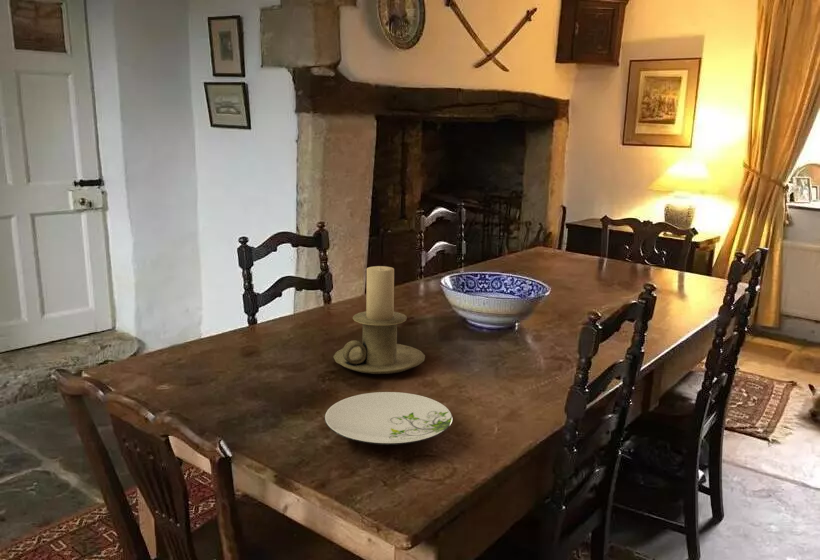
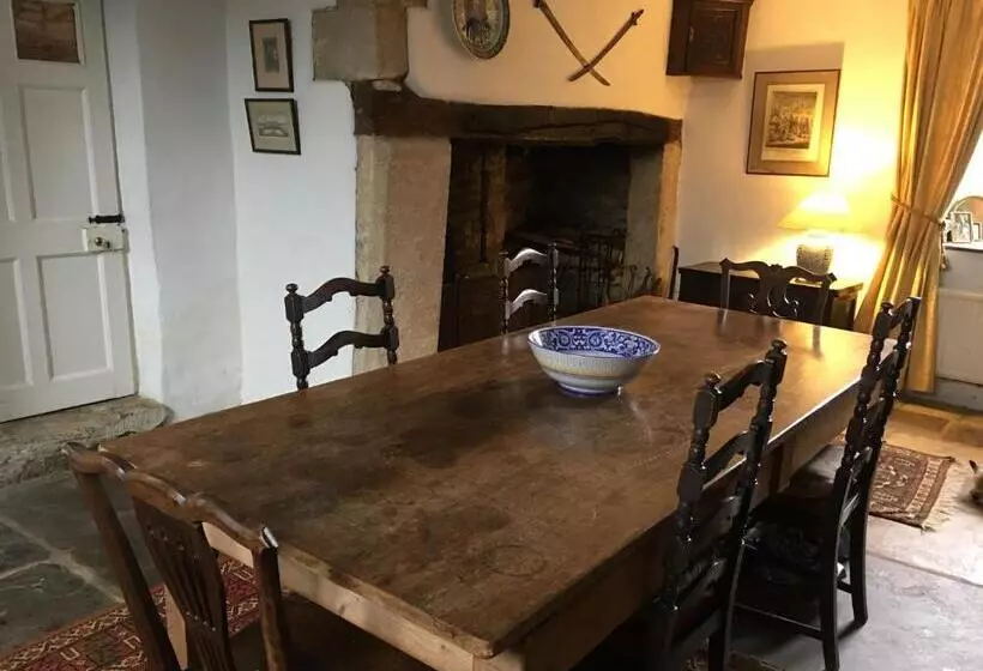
- candle holder (379, 315)
- plate (388, 423)
